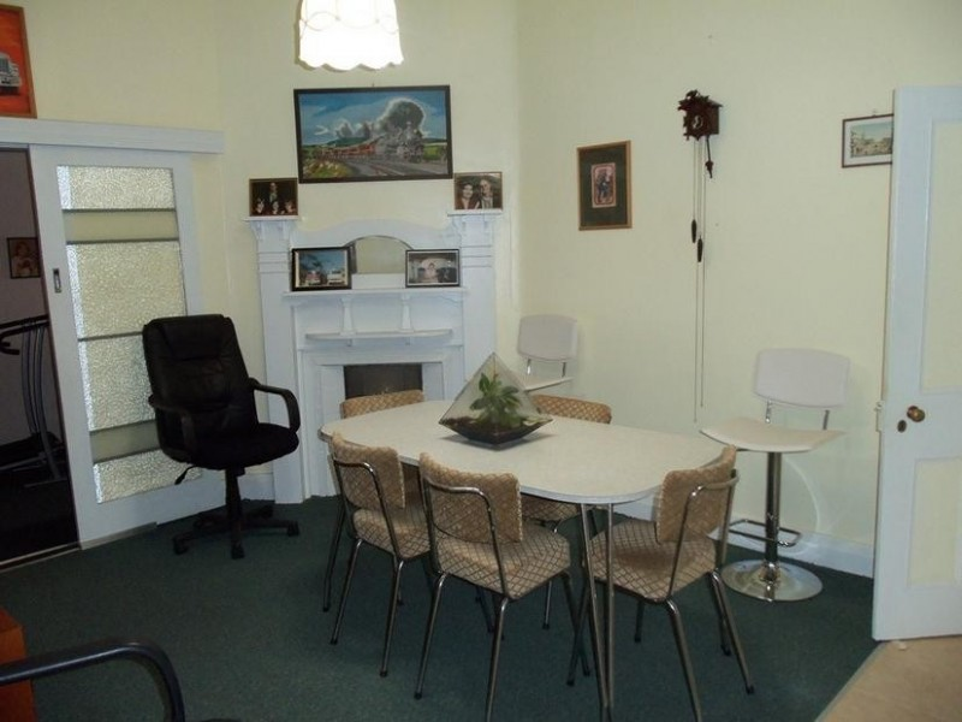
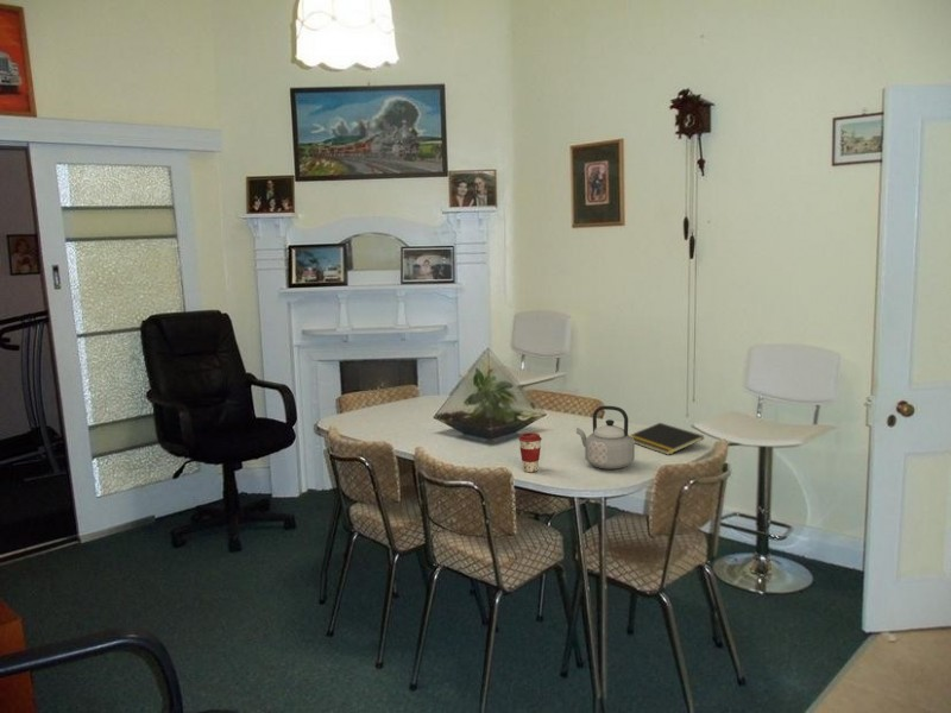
+ notepad (663, 437)
+ teapot (603, 435)
+ coffee cup (530, 452)
